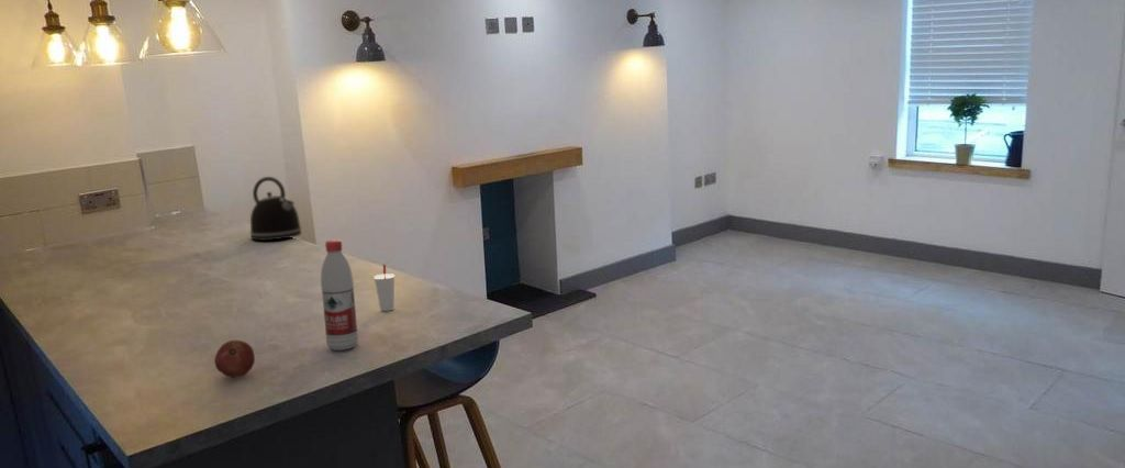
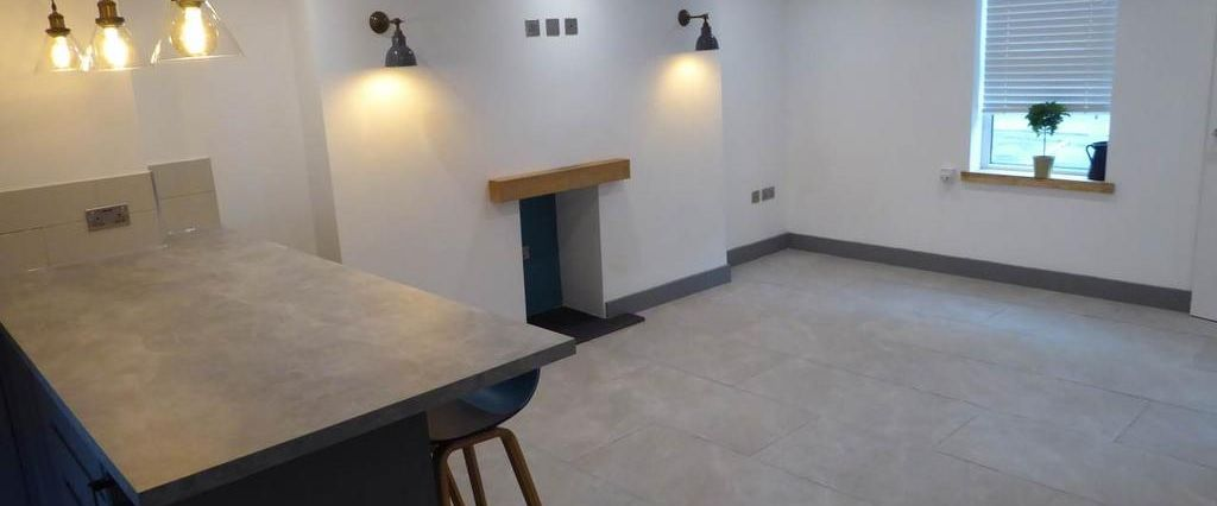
- fruit (234, 358)
- water bottle (337, 293)
- kettle (272, 205)
- cup (385, 287)
